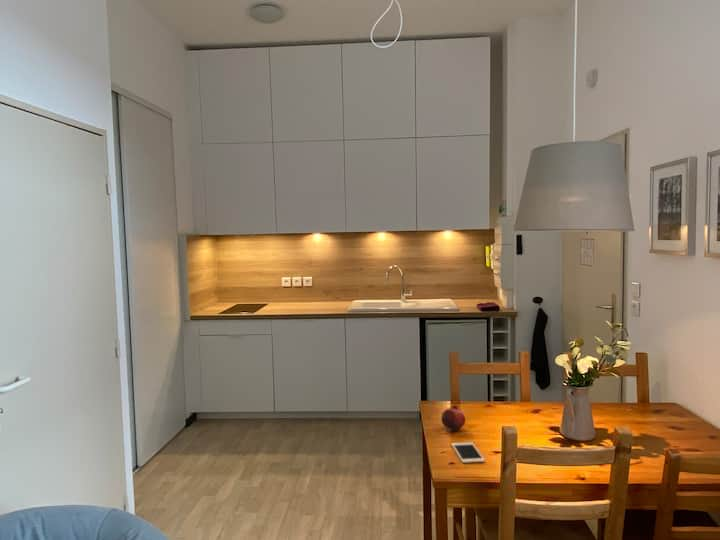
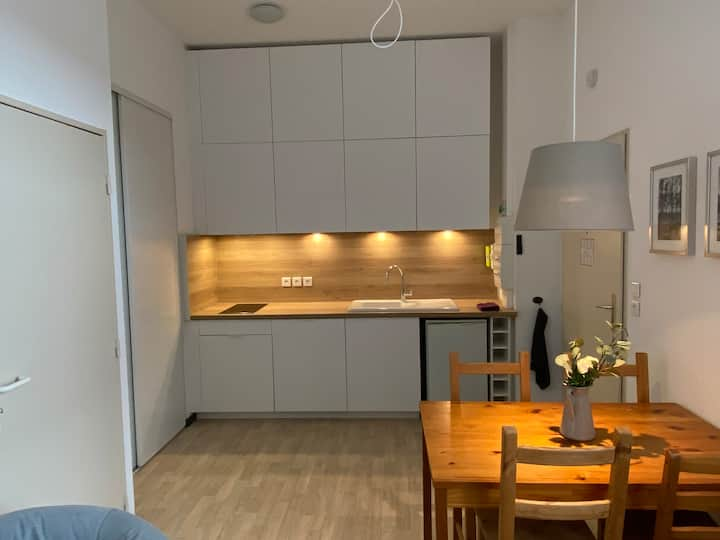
- cell phone (467, 452)
- fruit (453, 416)
